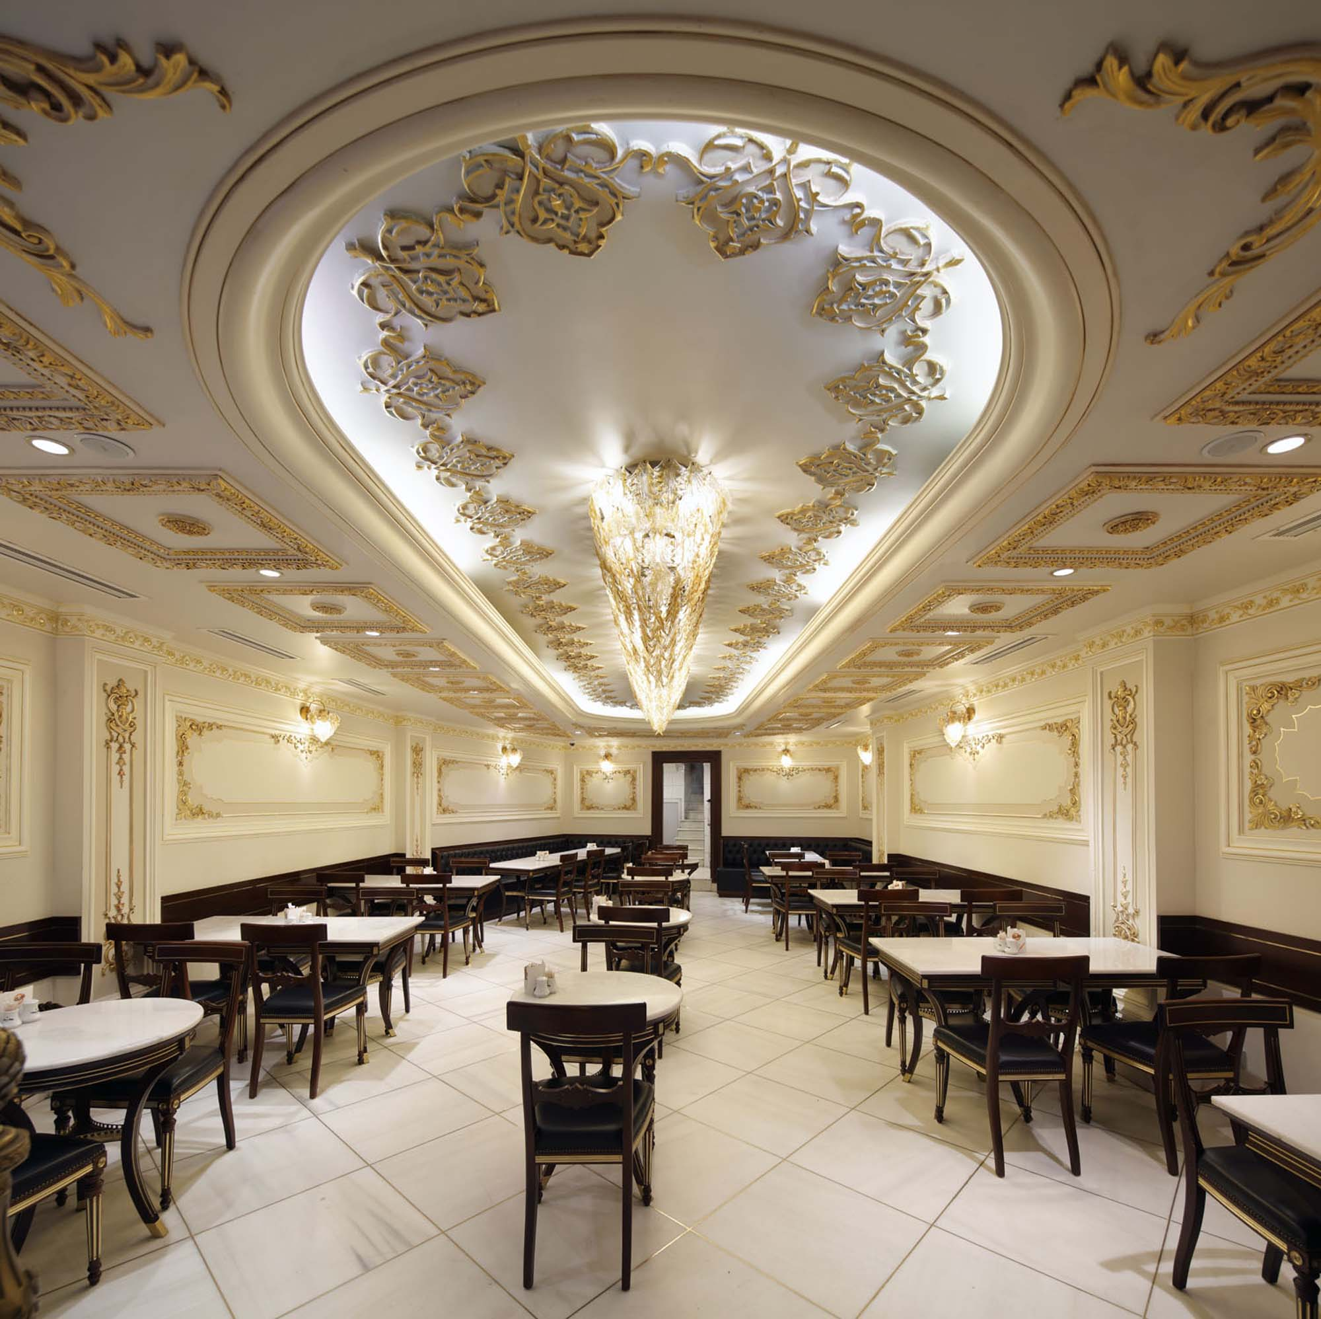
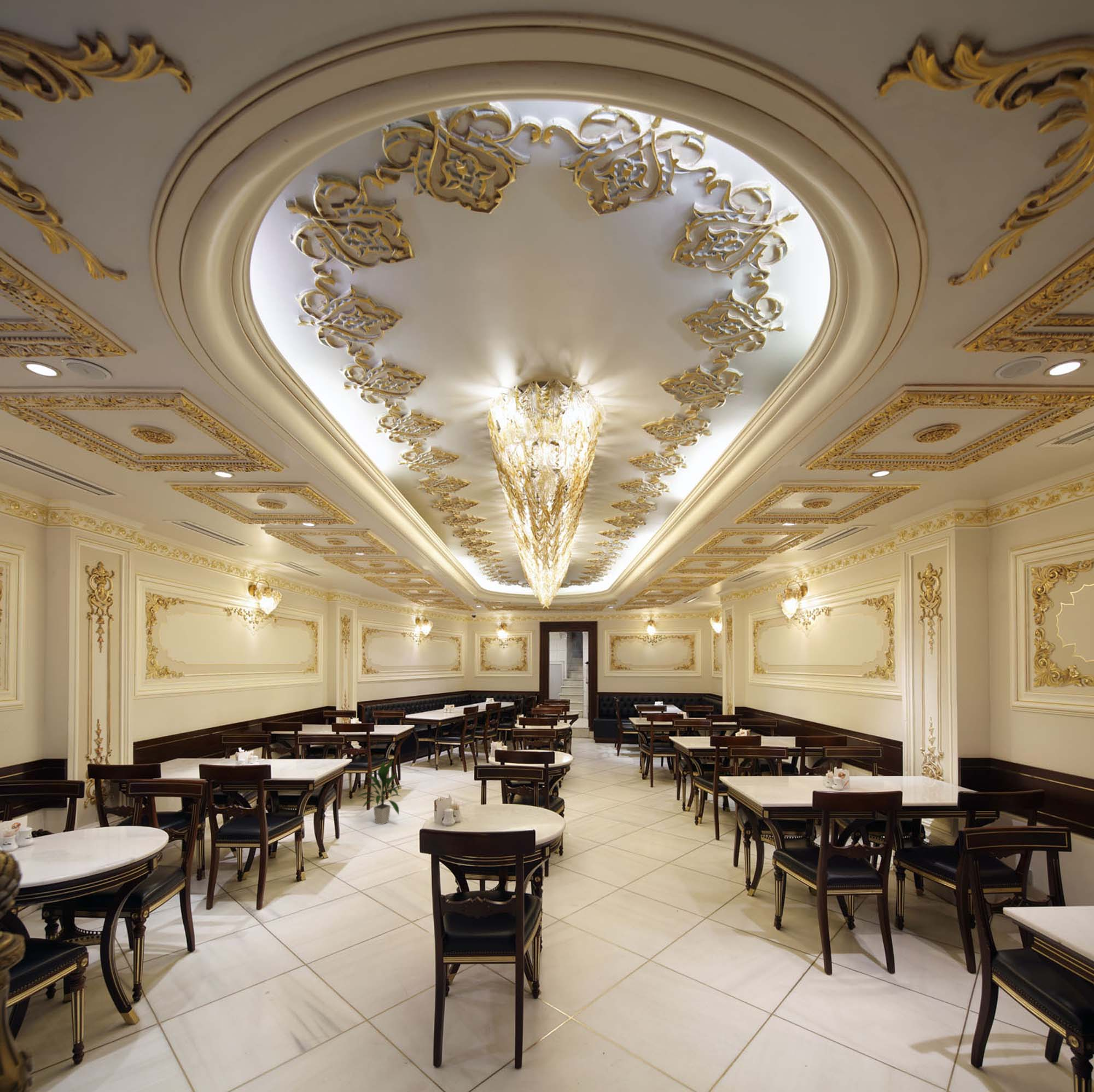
+ indoor plant (382, 793)
